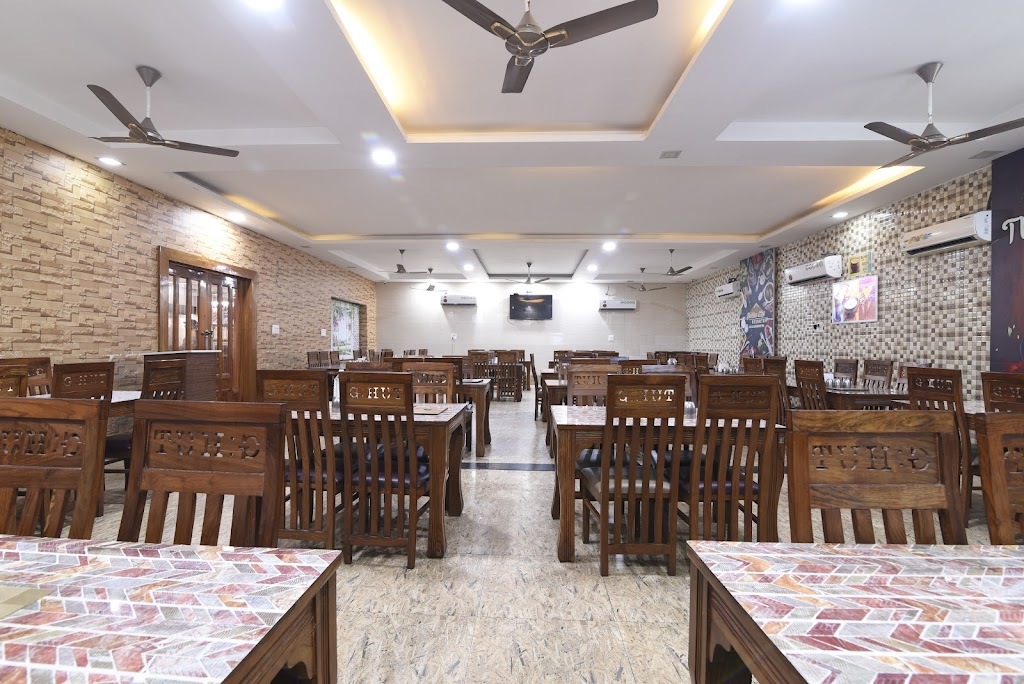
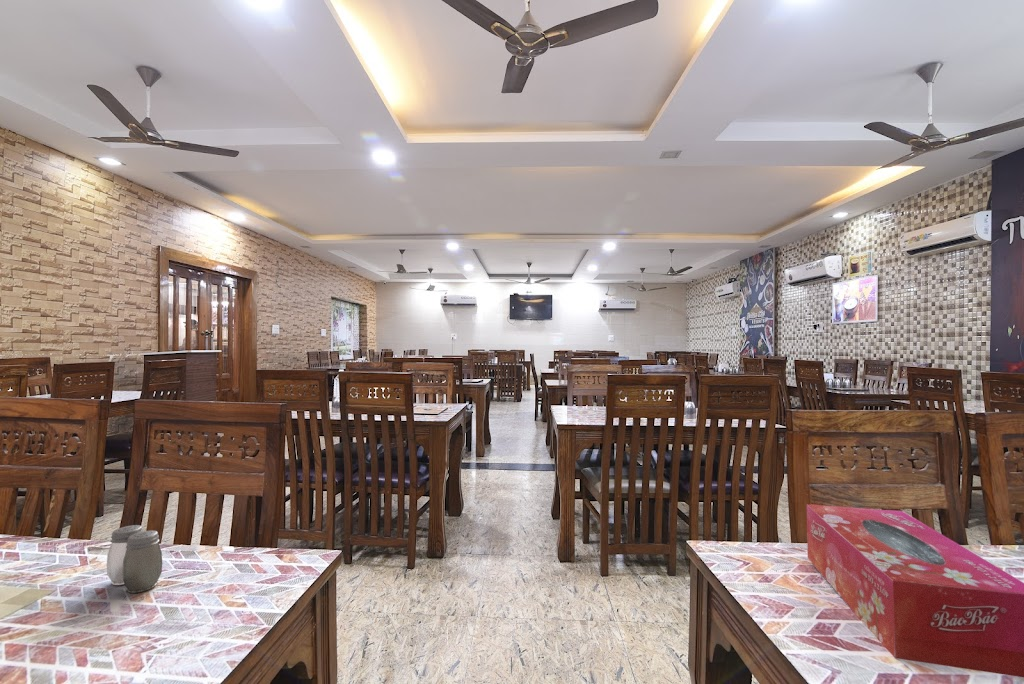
+ tissue box (899, 572)
+ salt and pepper shaker (134, 556)
